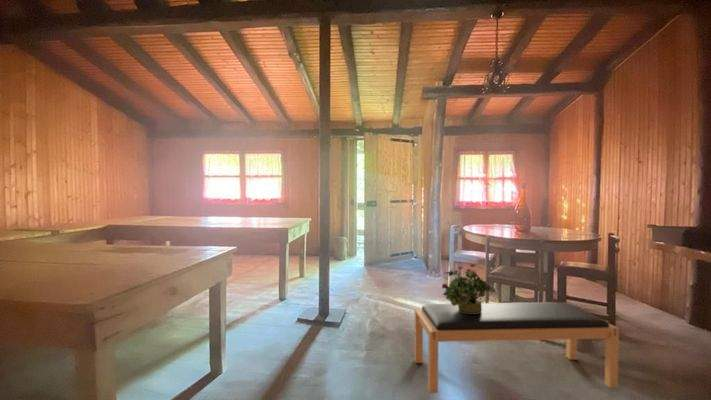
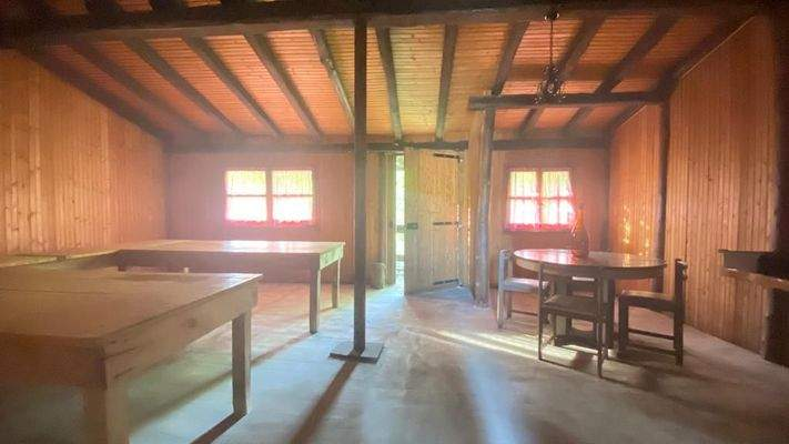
- potted plant (464, 287)
- bench (508, 339)
